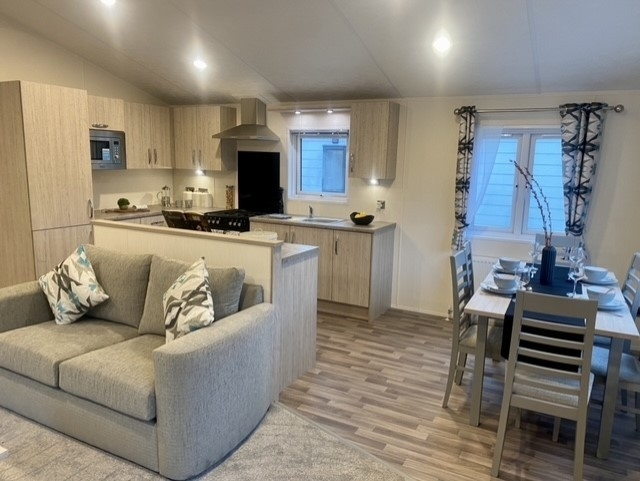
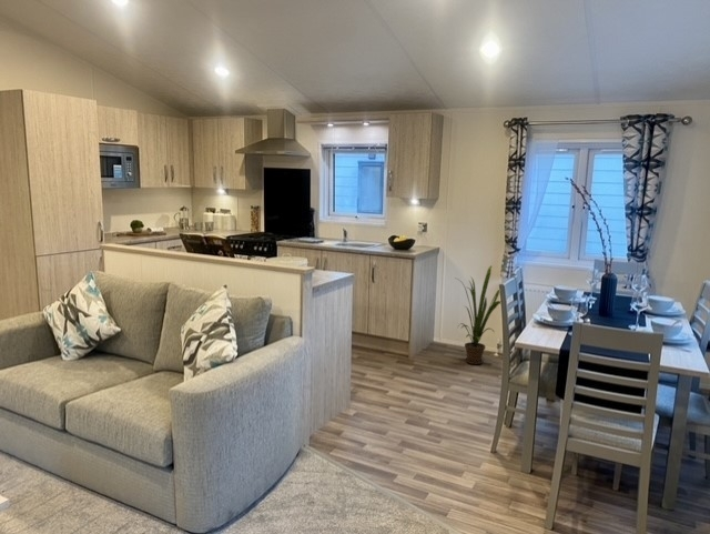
+ house plant (476, 314)
